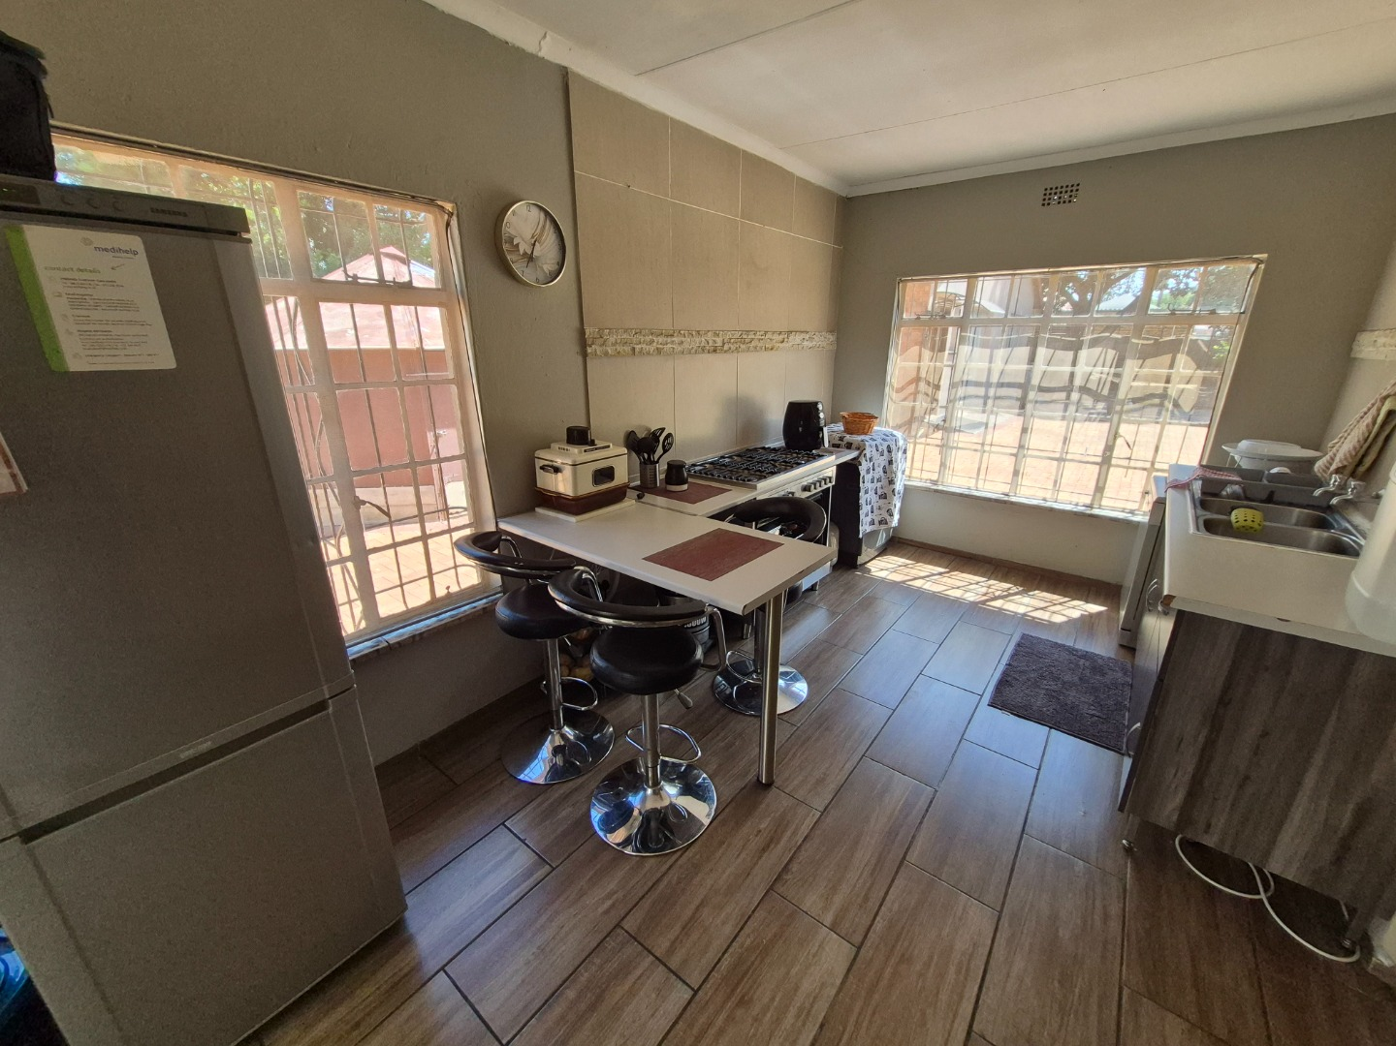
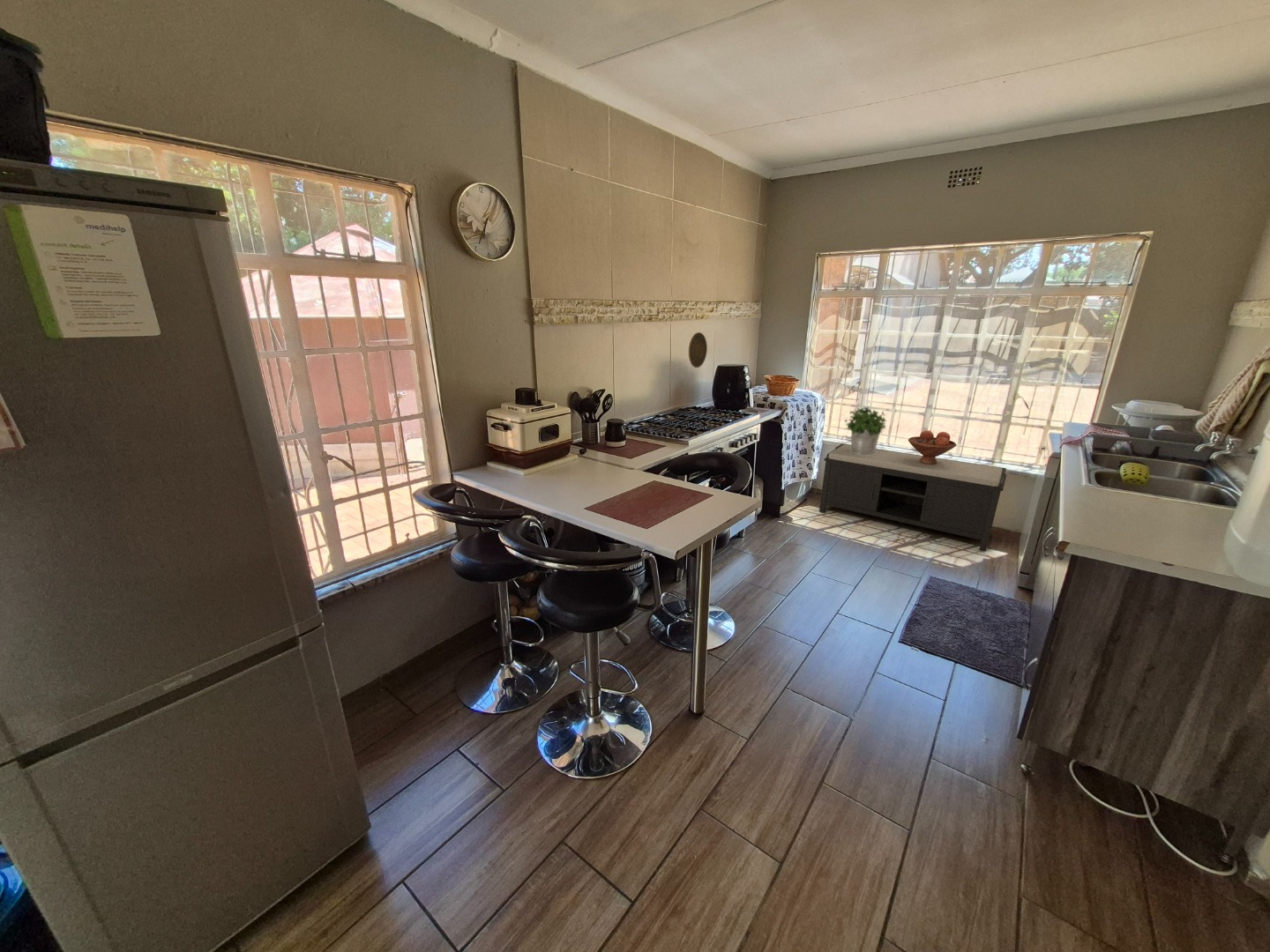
+ bench (906, 491)
+ decorative plate (698, 350)
+ potted plant (863, 429)
+ fruit bowl (930, 447)
